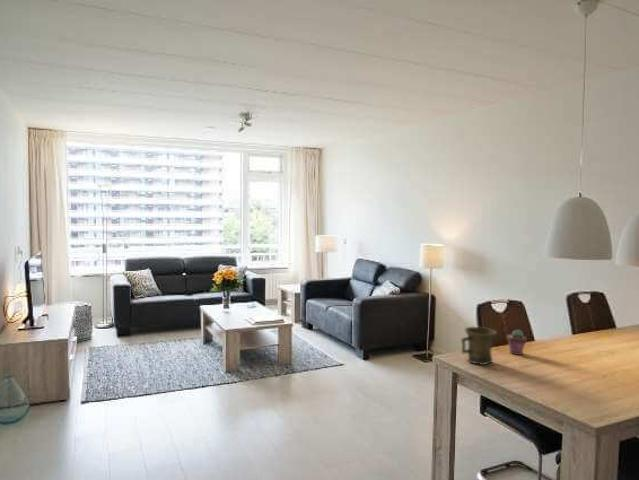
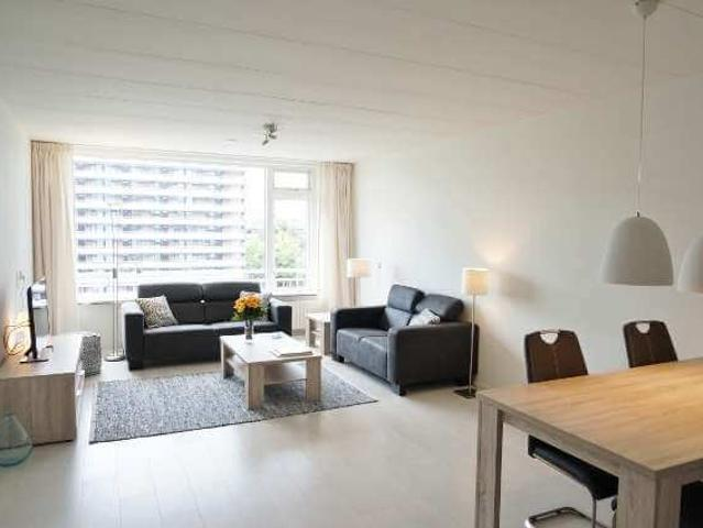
- potted succulent (516, 341)
- mug (479, 346)
